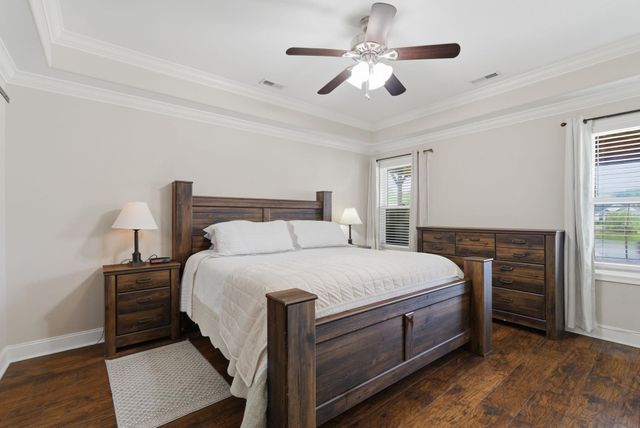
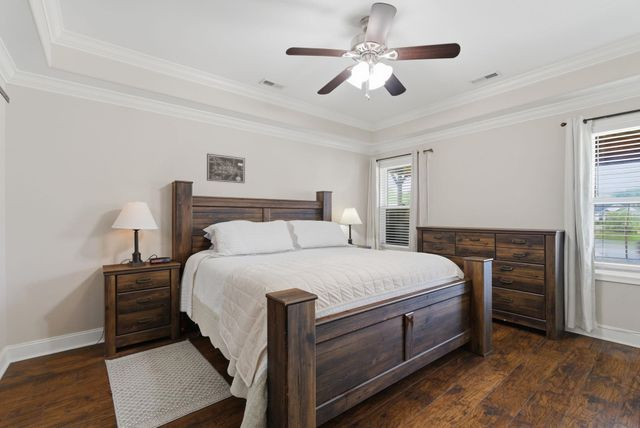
+ wall art (226, 168)
